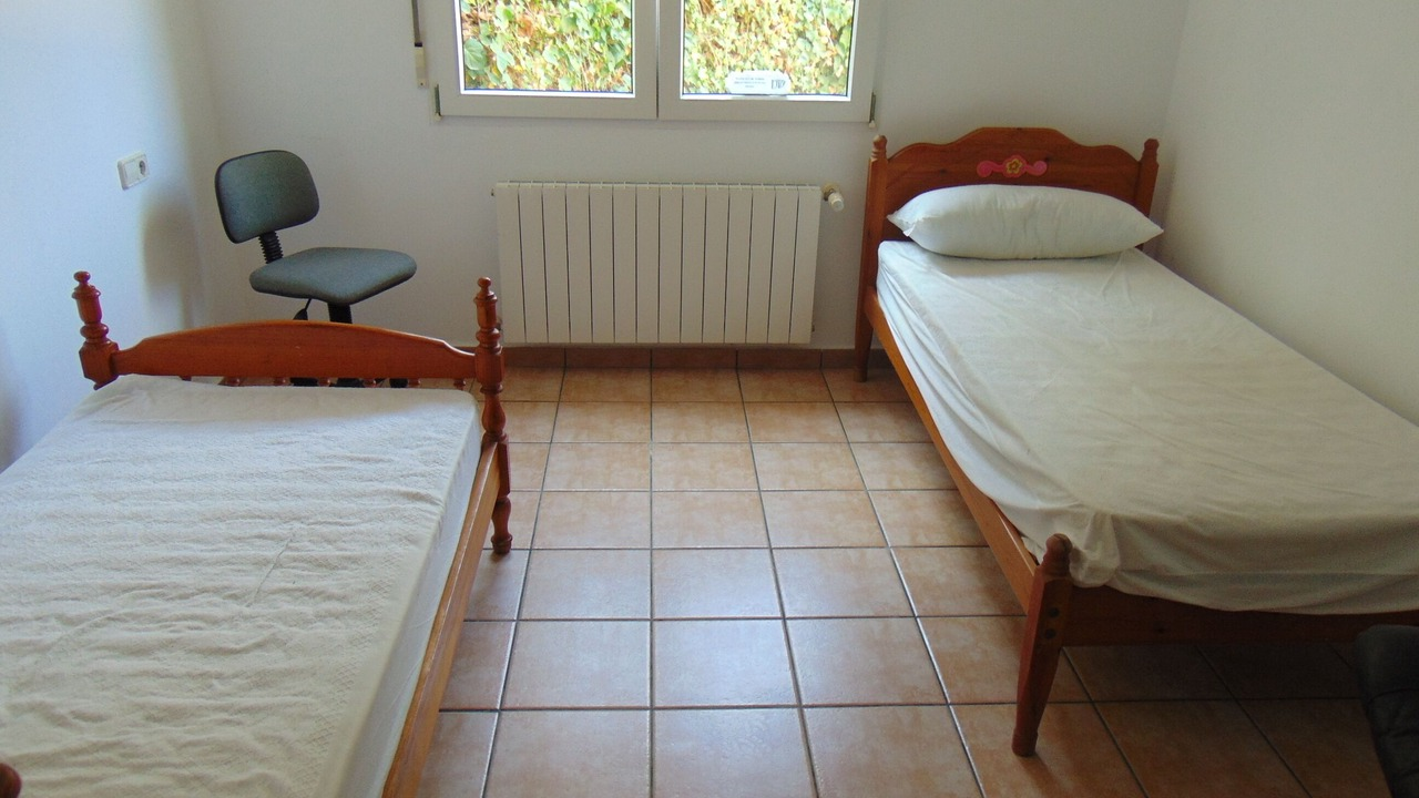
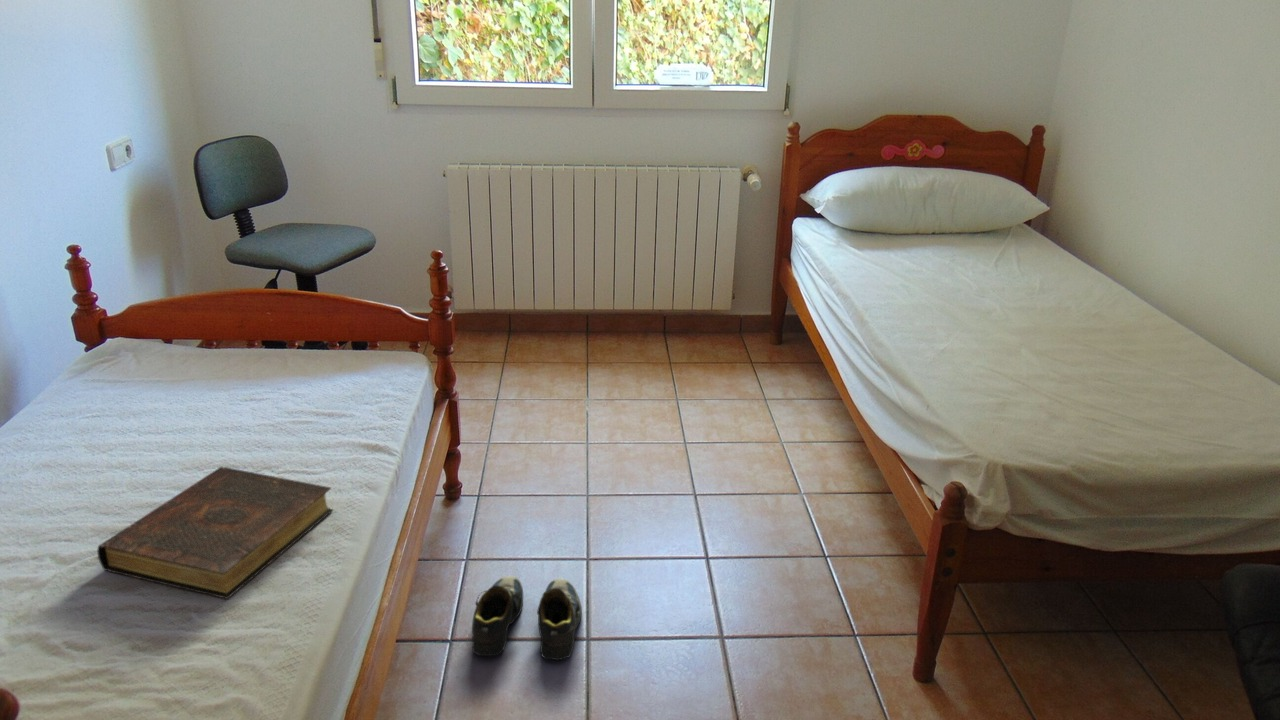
+ book (222, 526)
+ shoe (522, 605)
